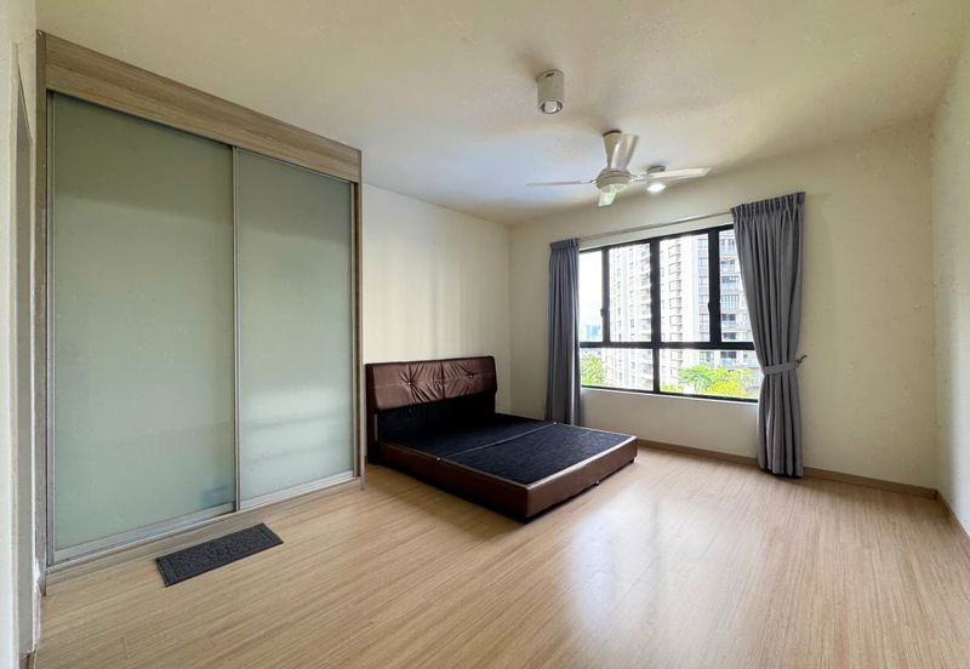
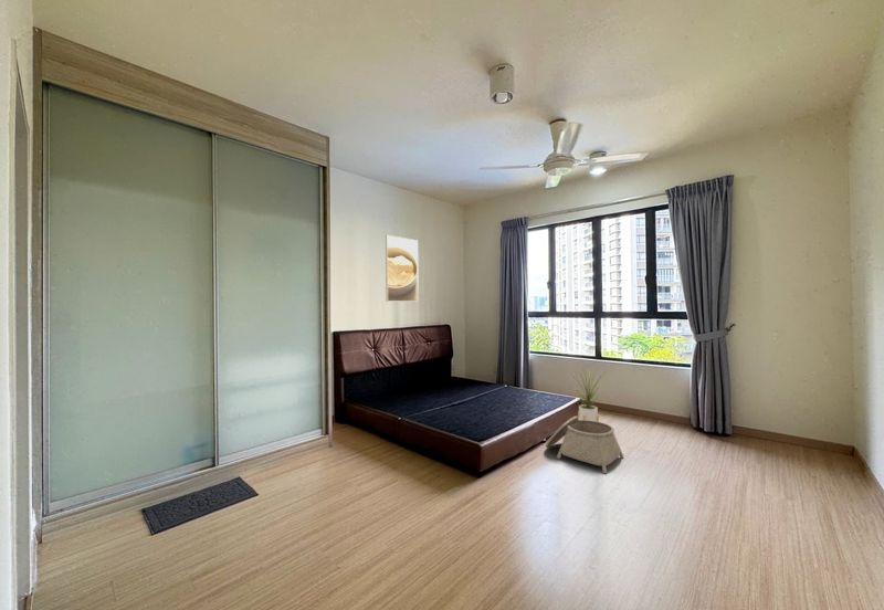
+ house plant (587, 398)
+ basket (580, 437)
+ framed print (402, 270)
